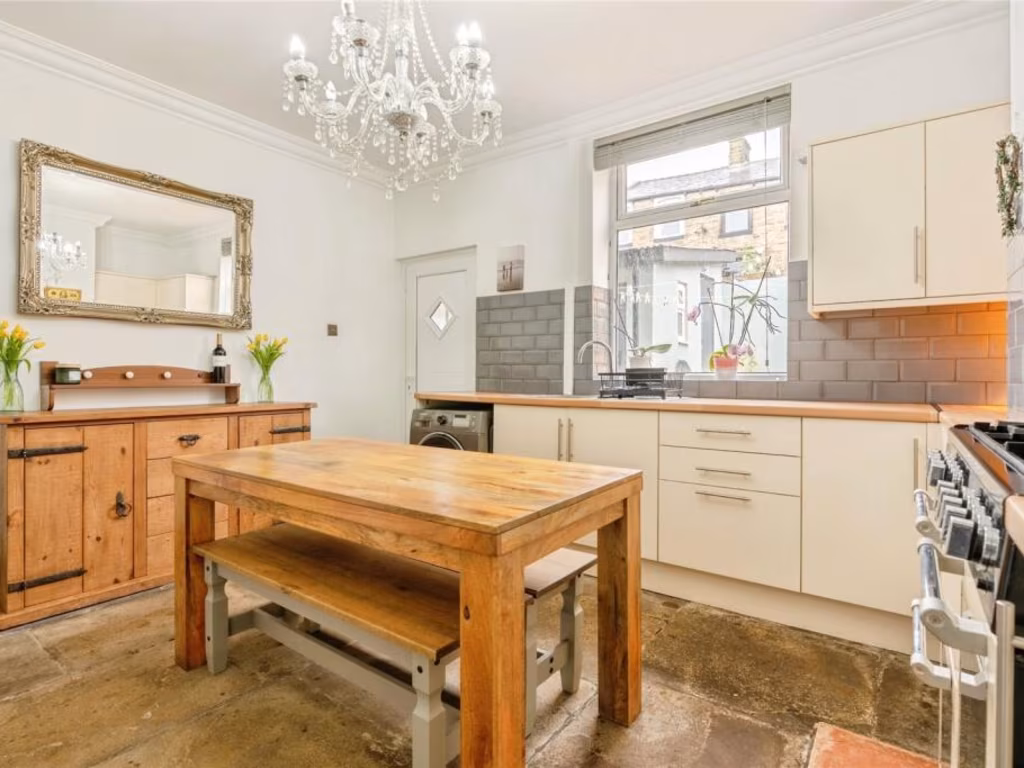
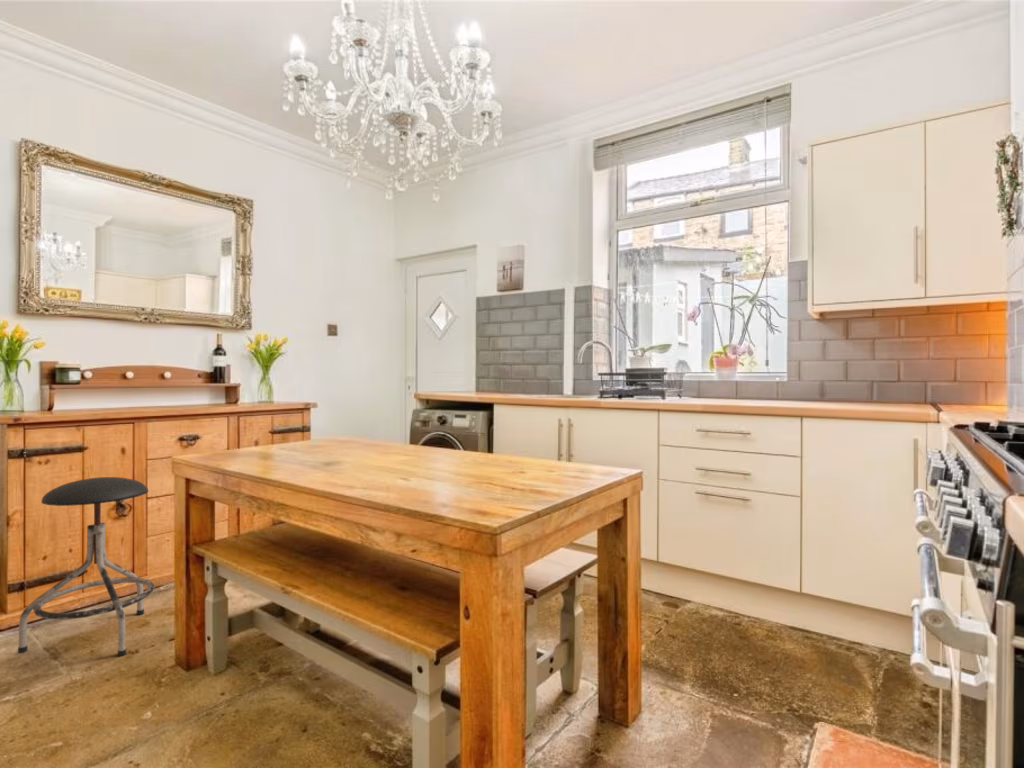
+ stool (102, 556)
